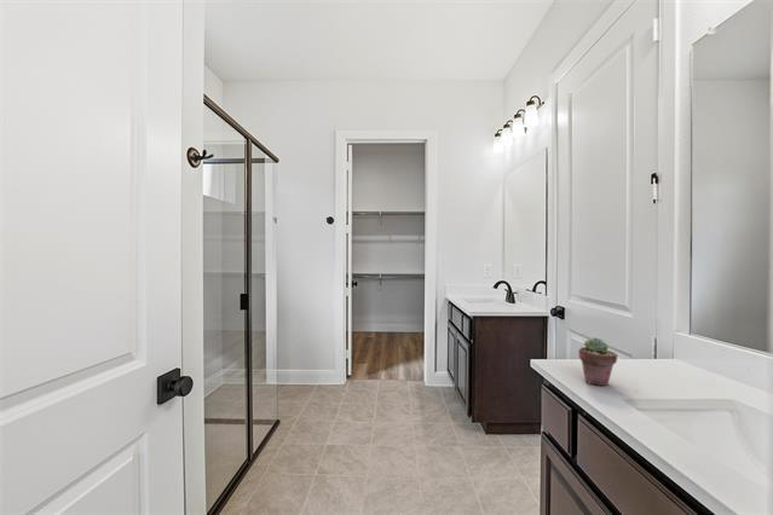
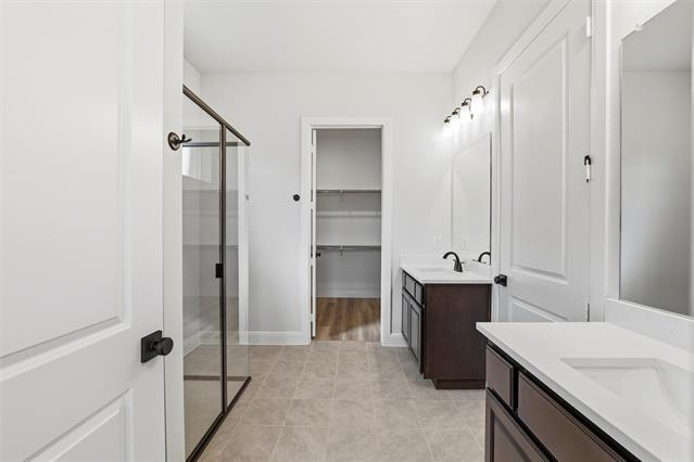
- potted succulent (596, 359)
